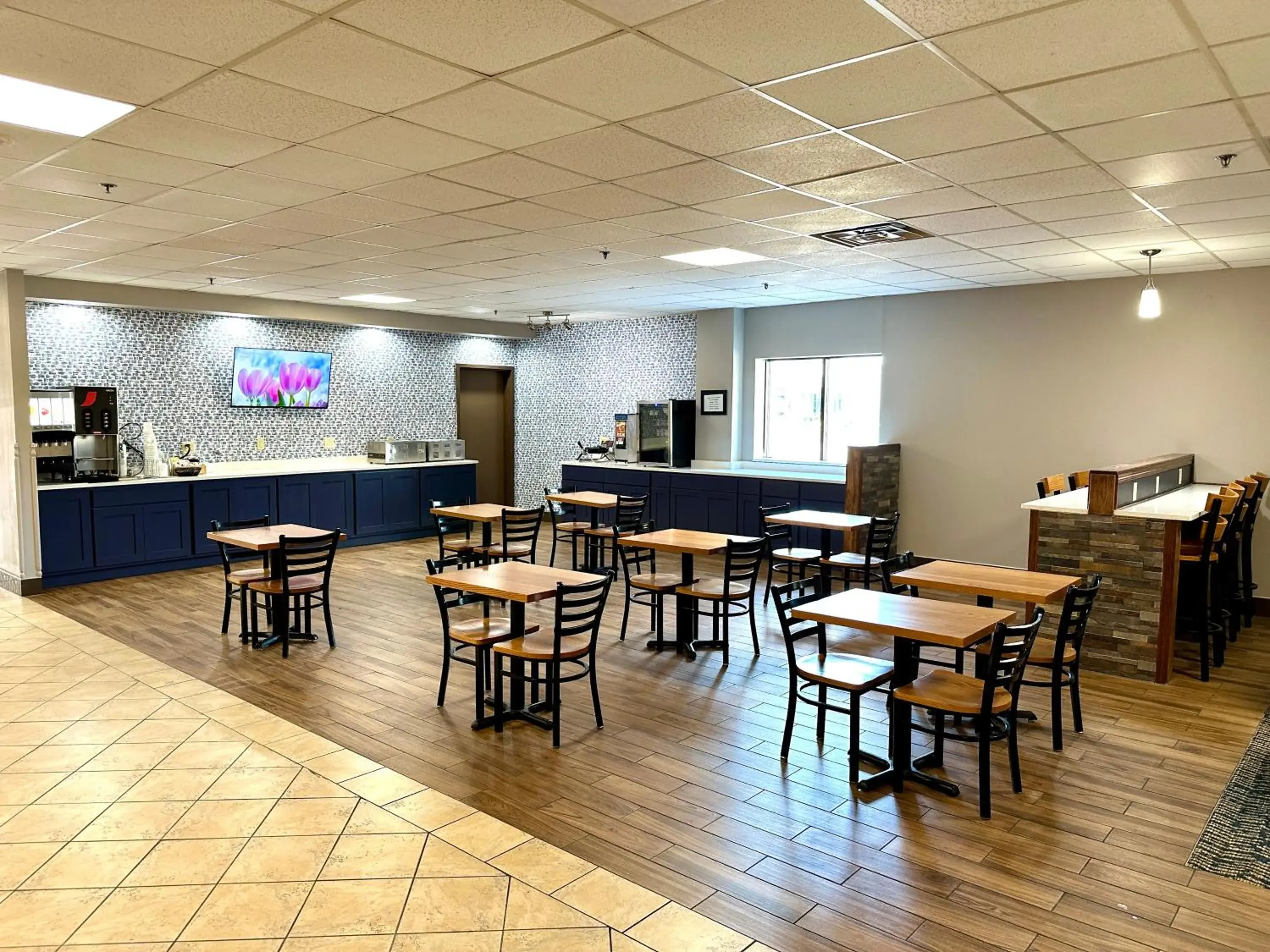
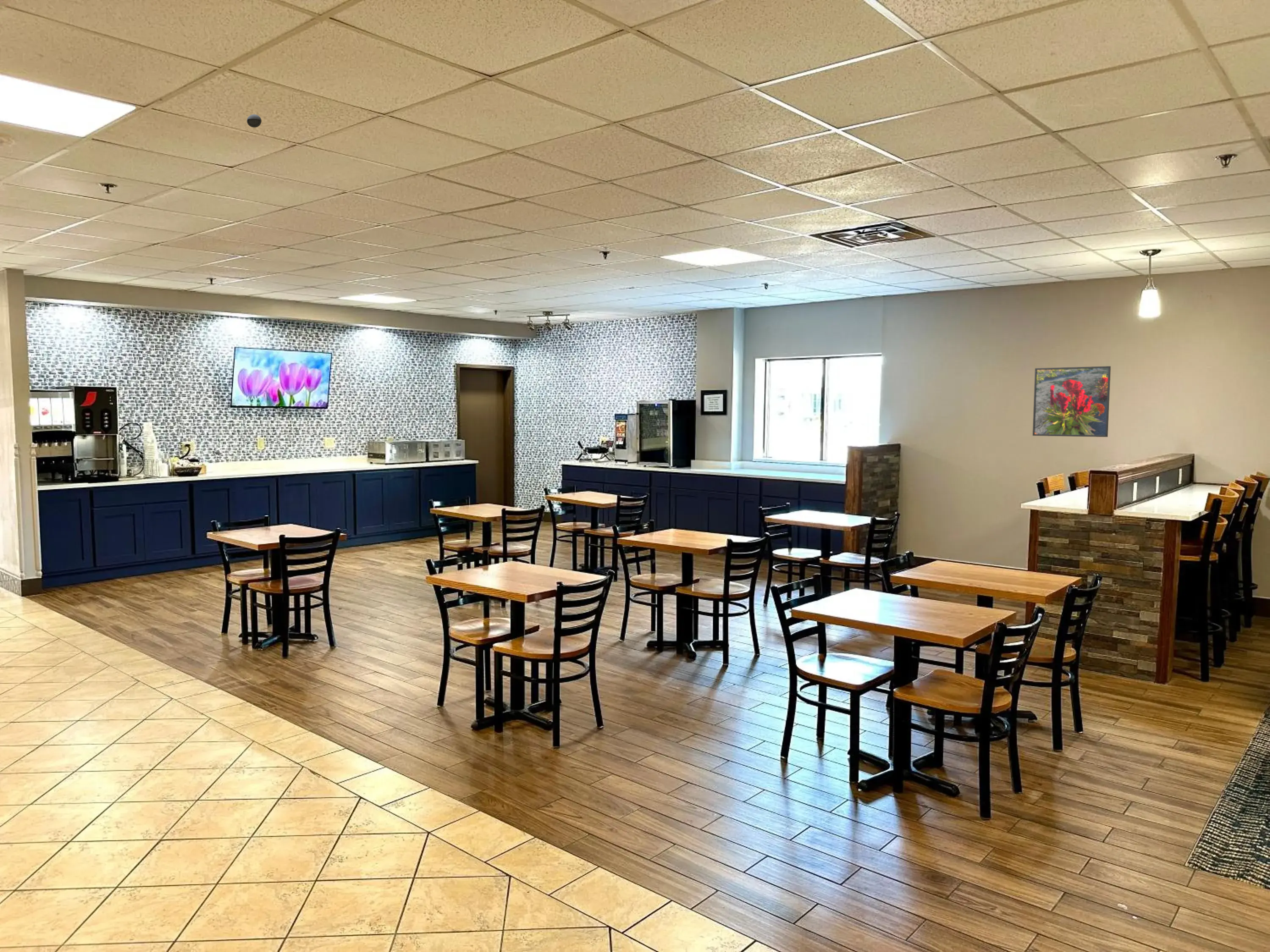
+ smoke detector (254, 121)
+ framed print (1070, 402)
